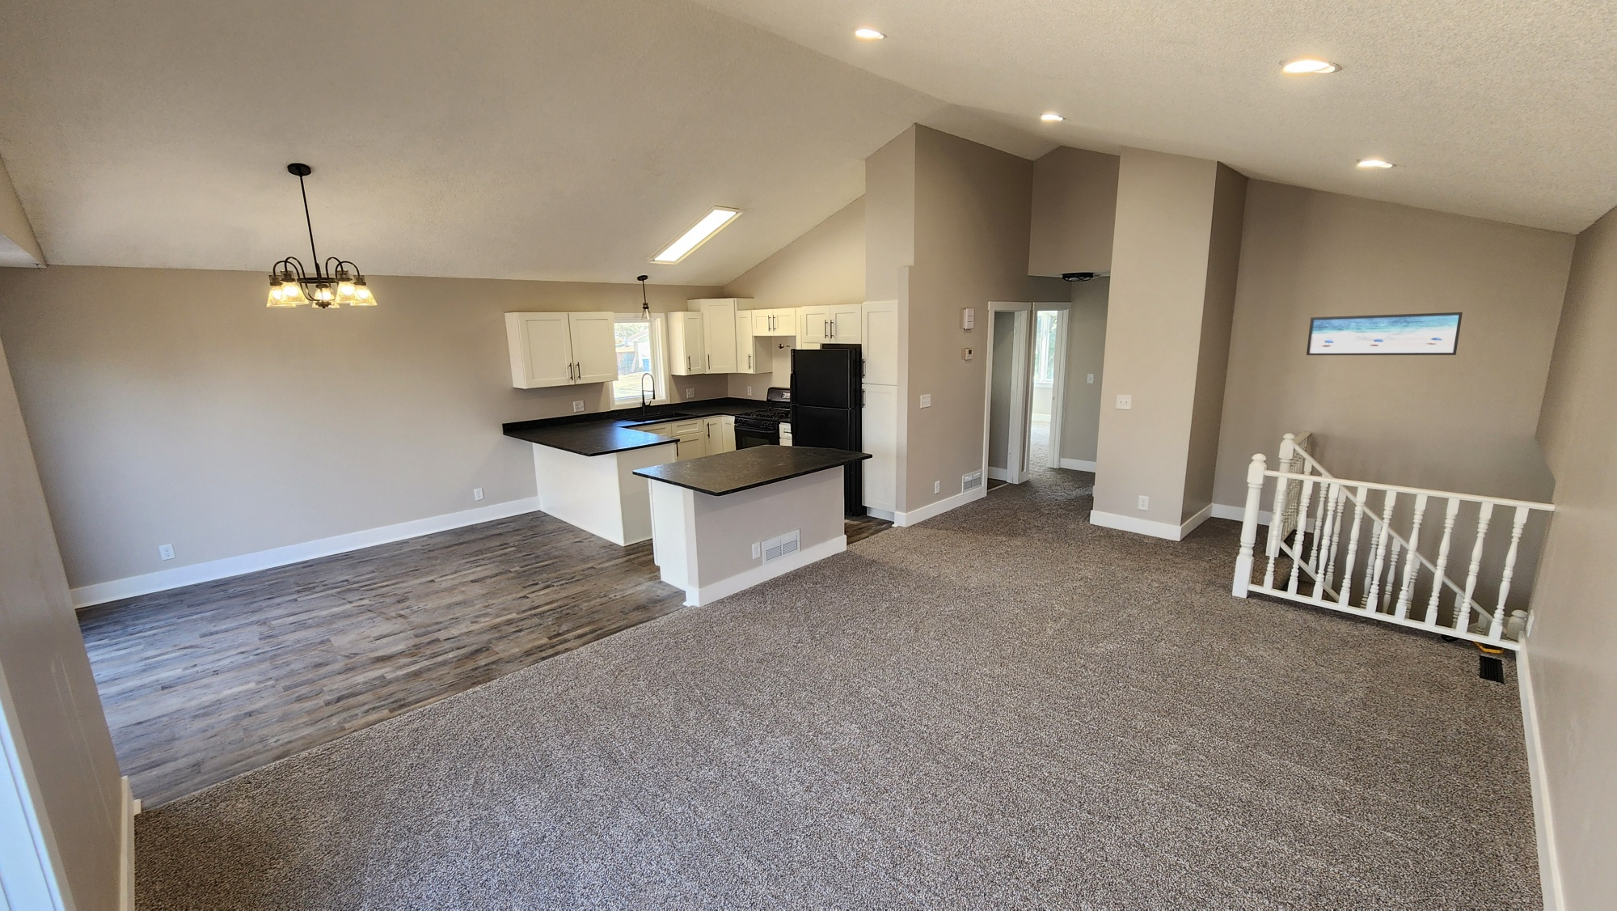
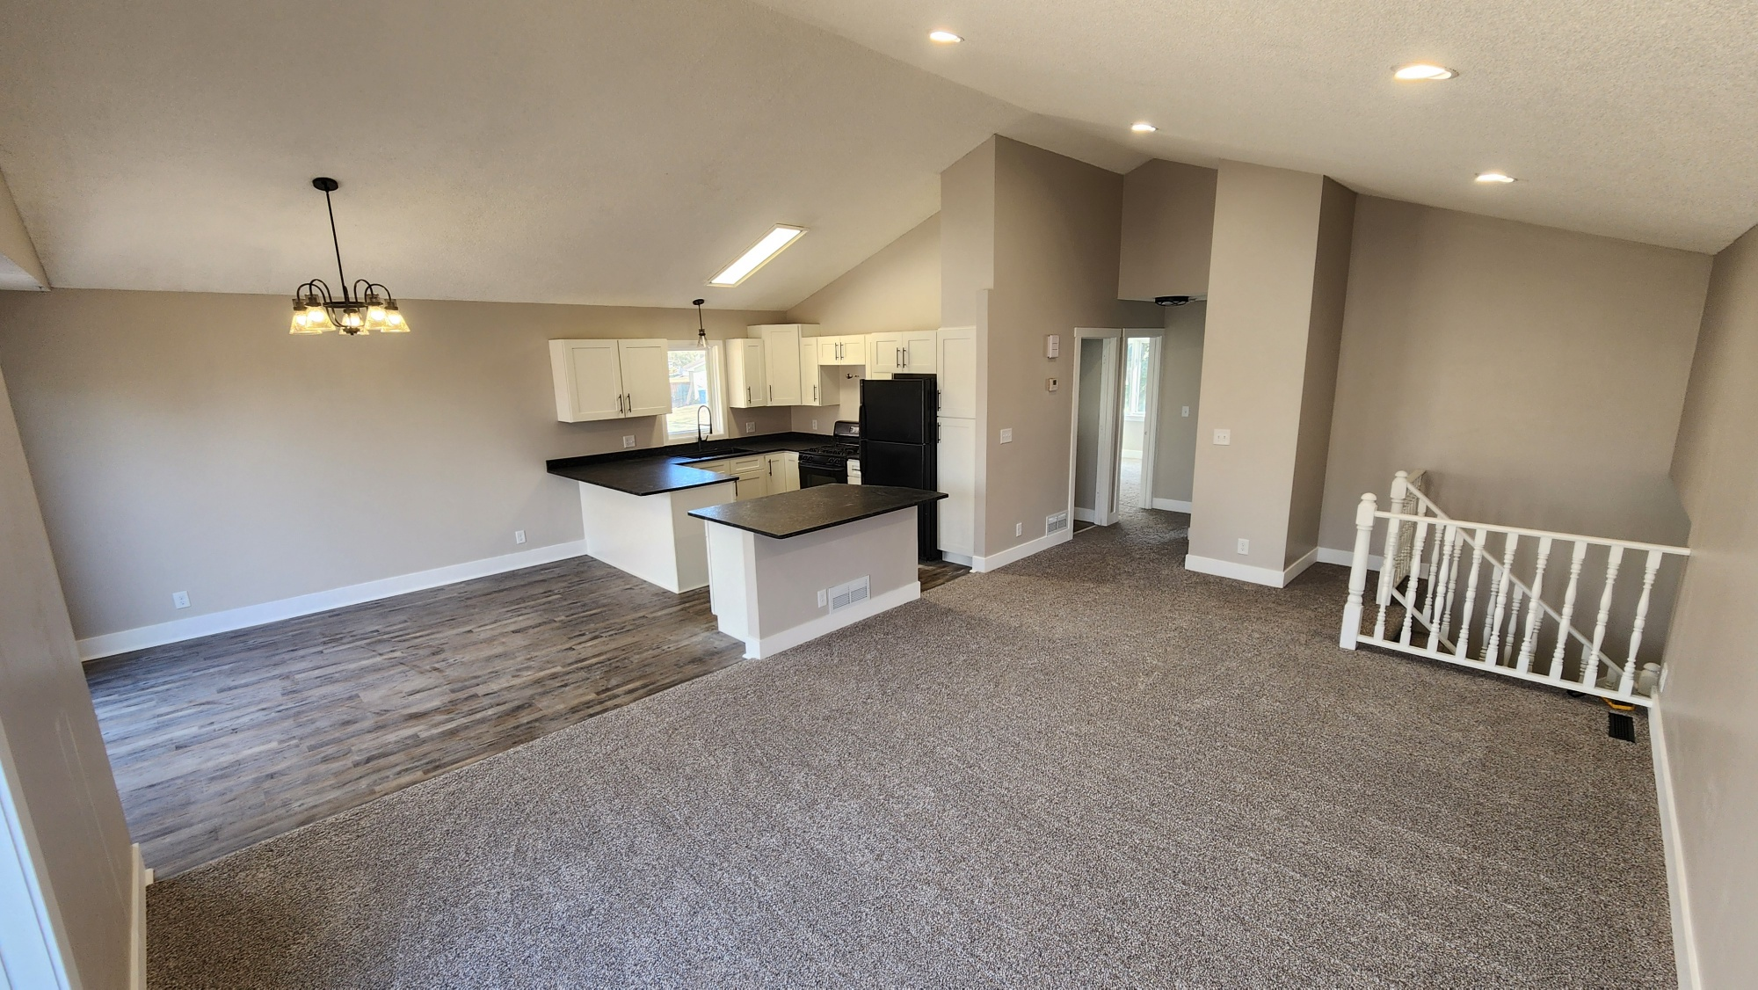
- wall art (1379, 334)
